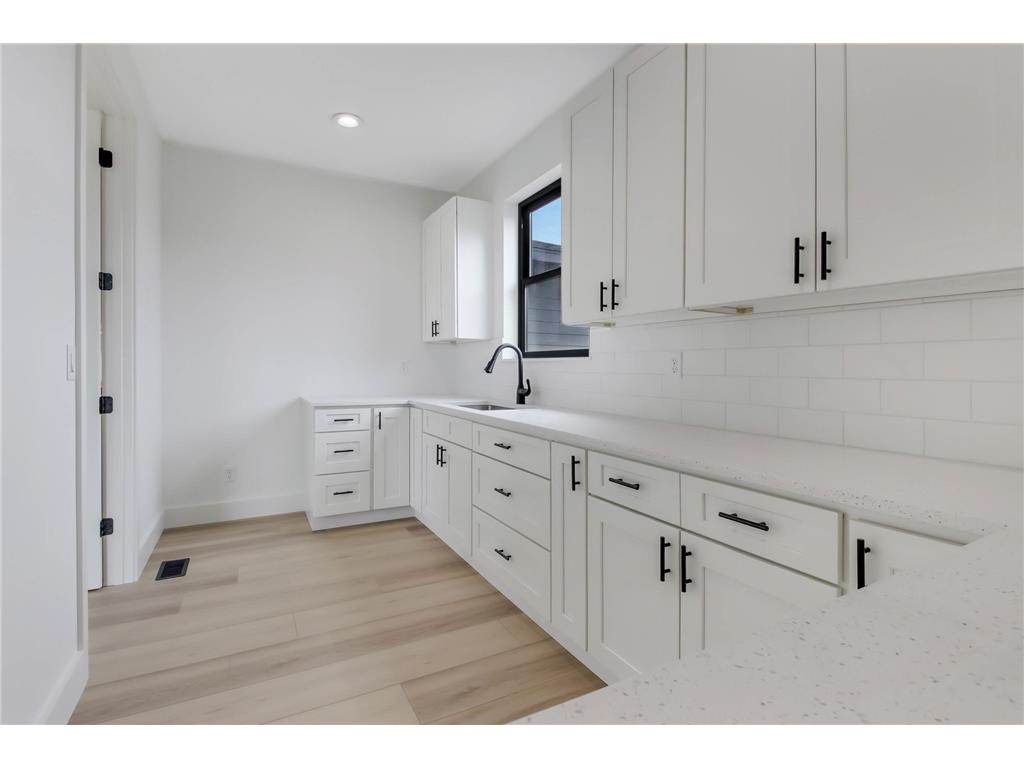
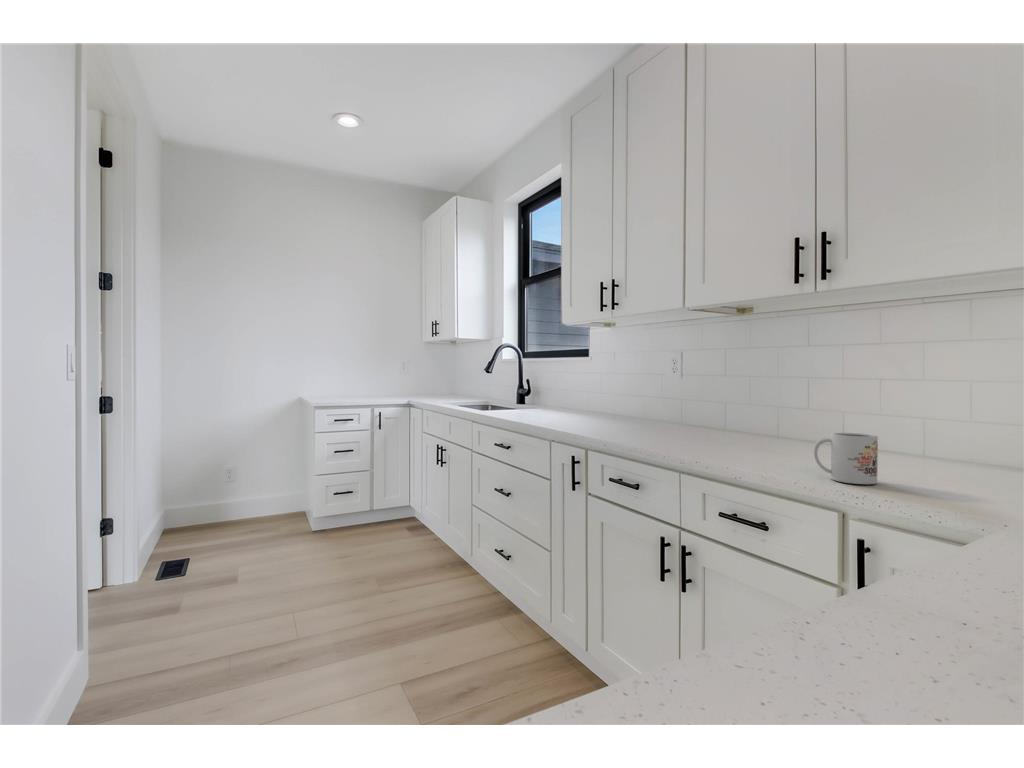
+ mug (844, 456)
